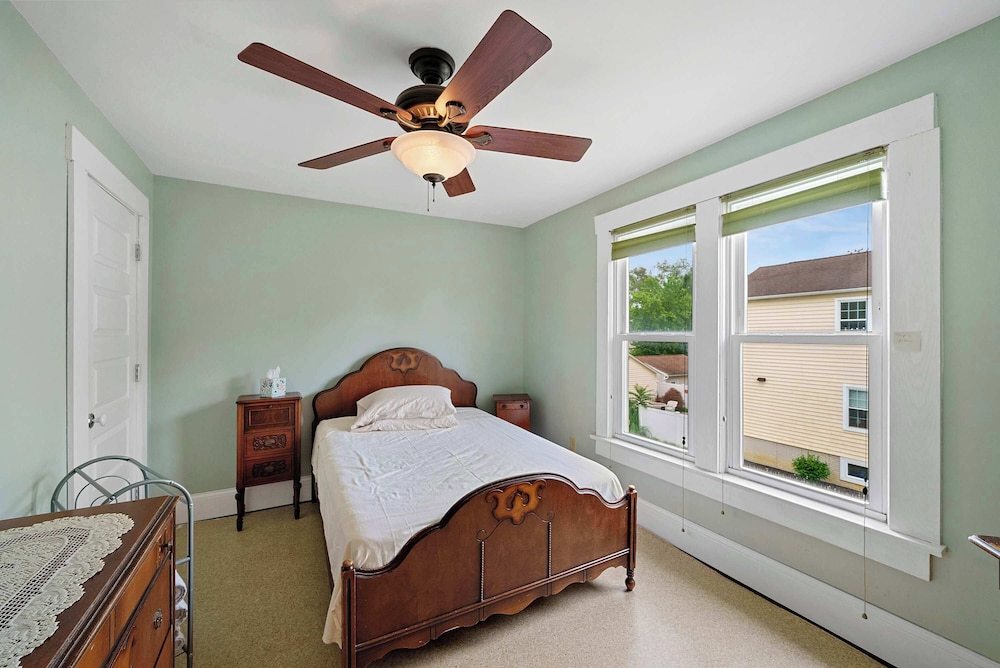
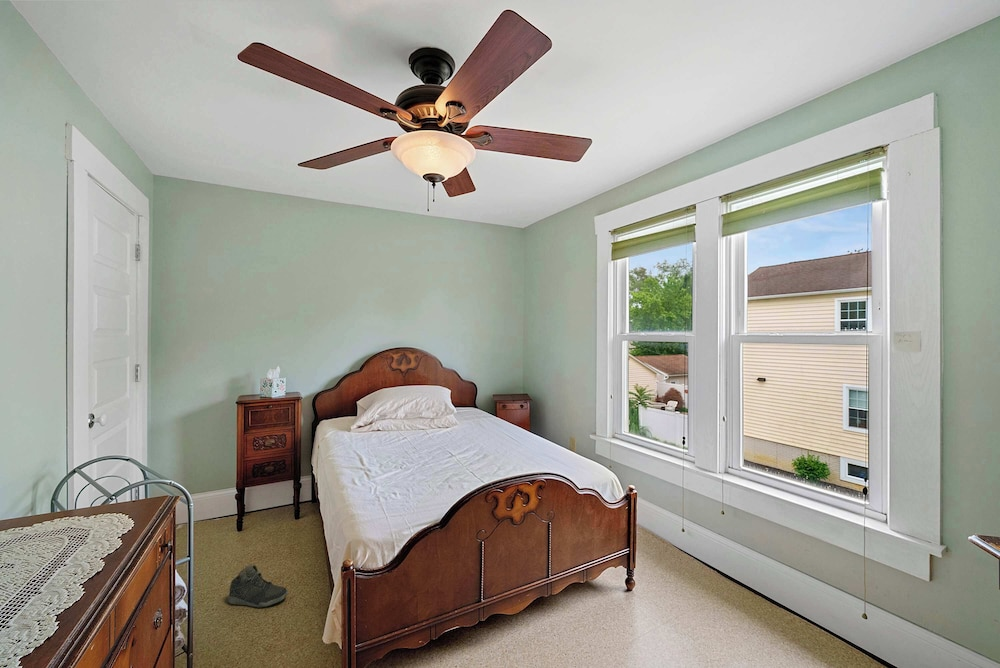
+ sneaker (257, 584)
